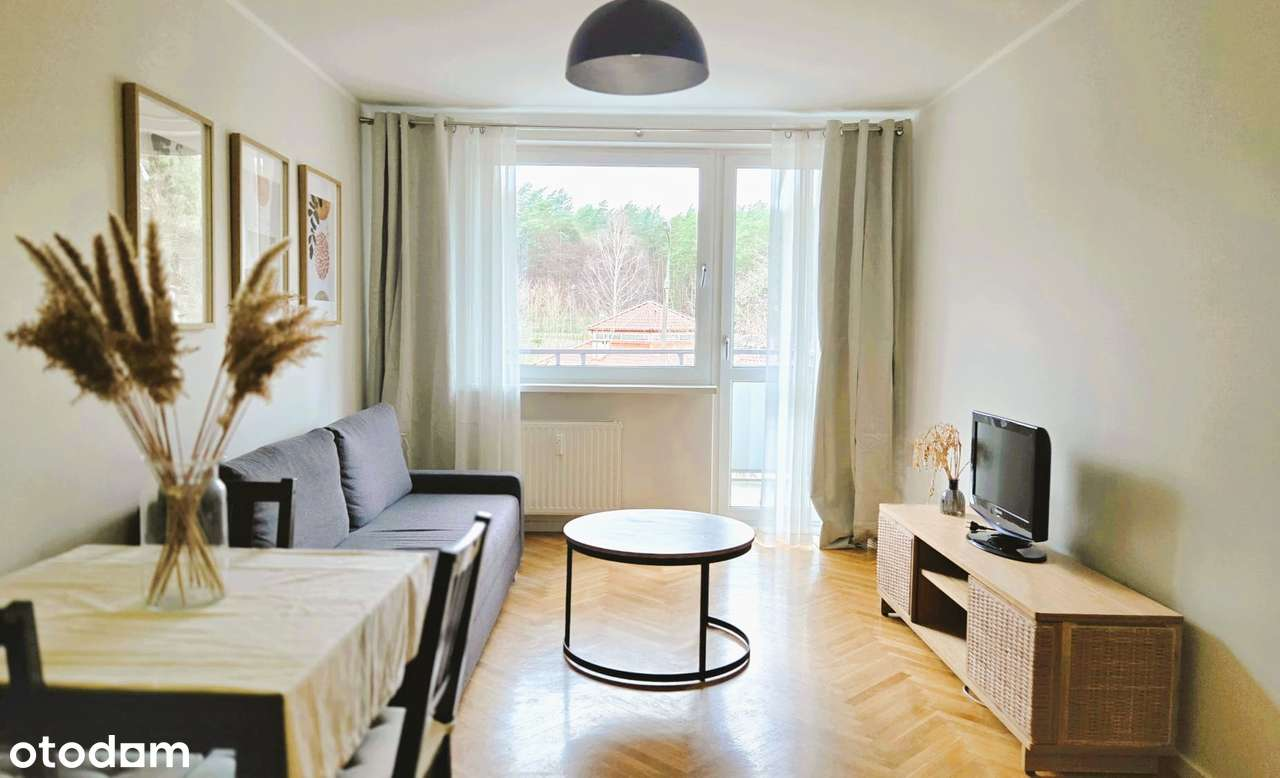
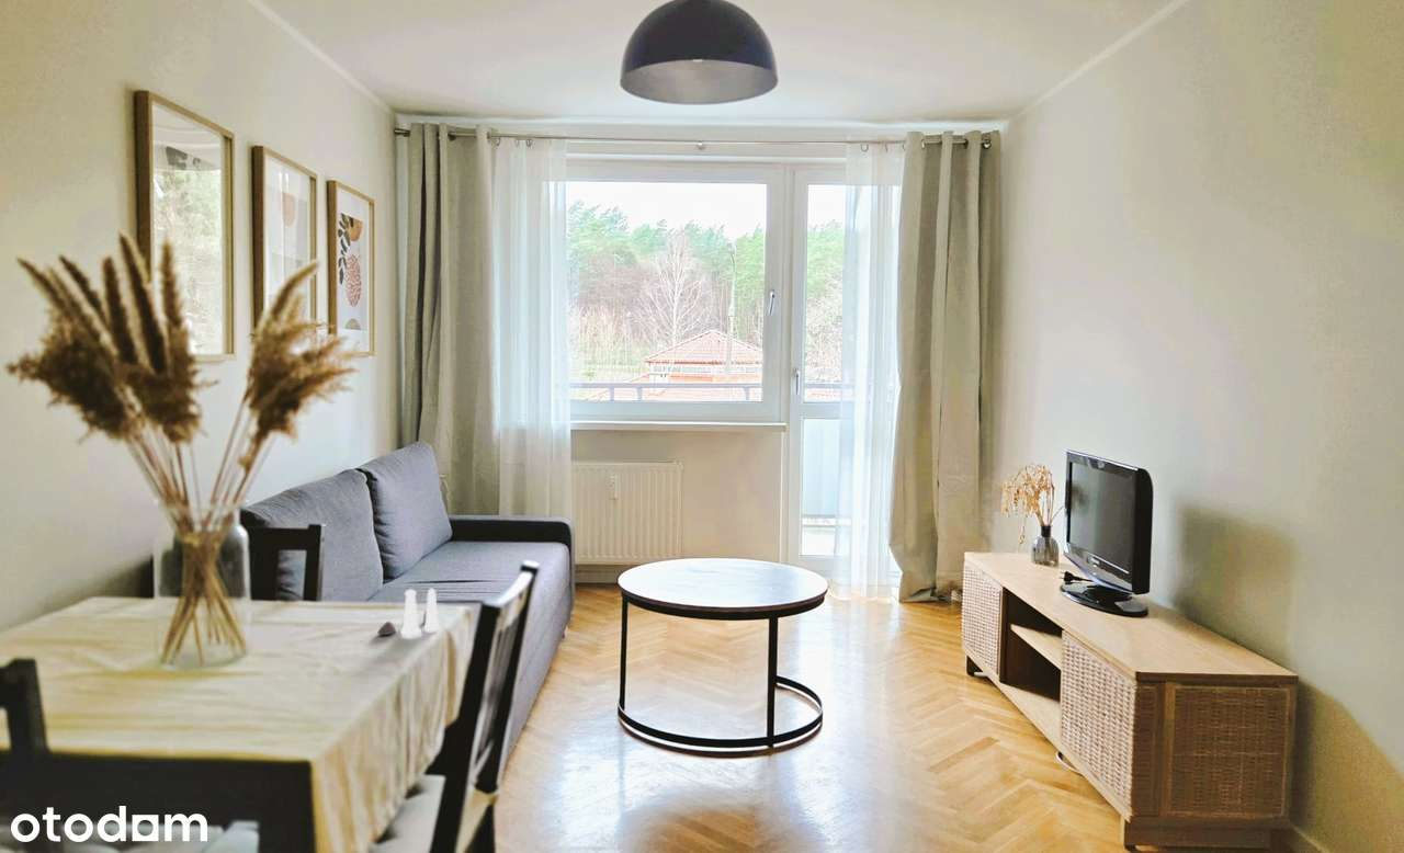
+ salt and pepper shaker set (412, 607)
